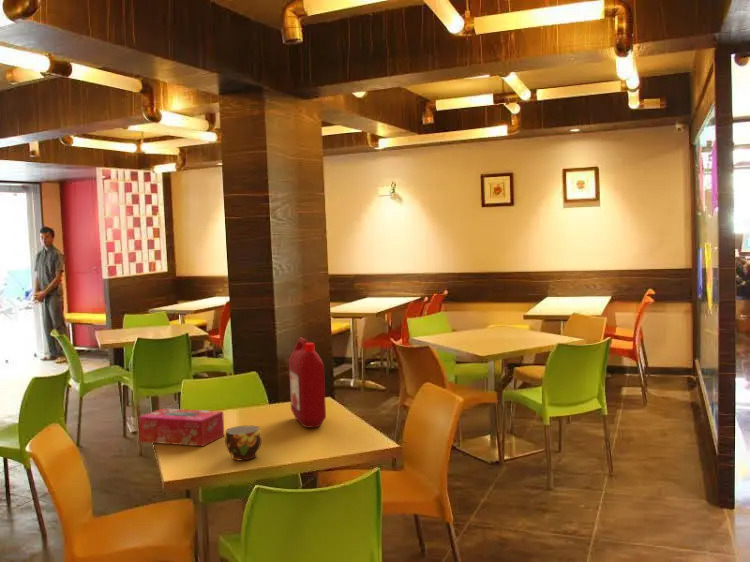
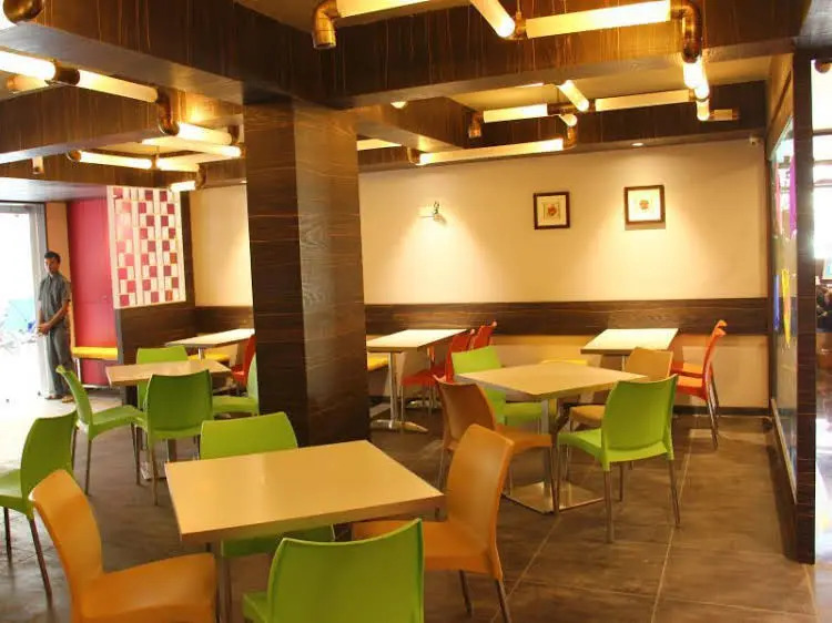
- tissue box (181, 426)
- cup (241, 443)
- ketchup jug (306, 380)
